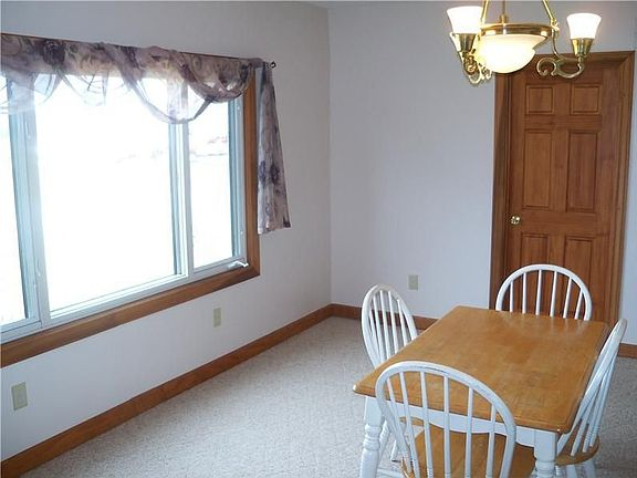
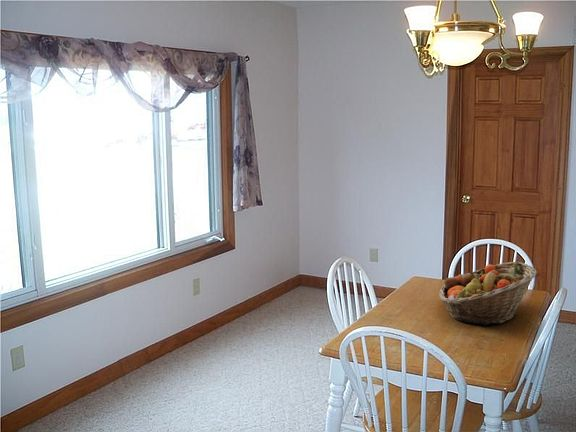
+ fruit basket (486, 290)
